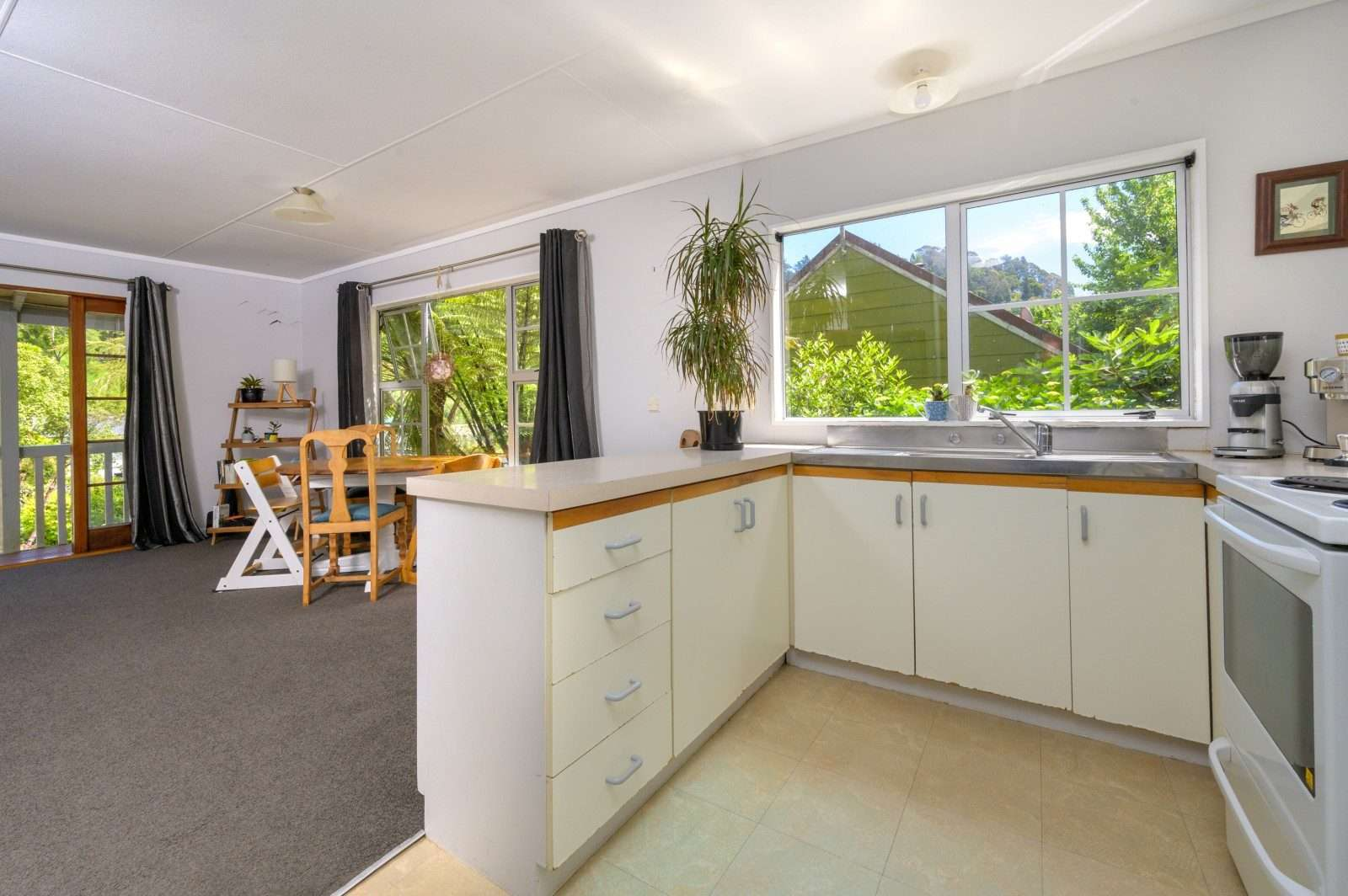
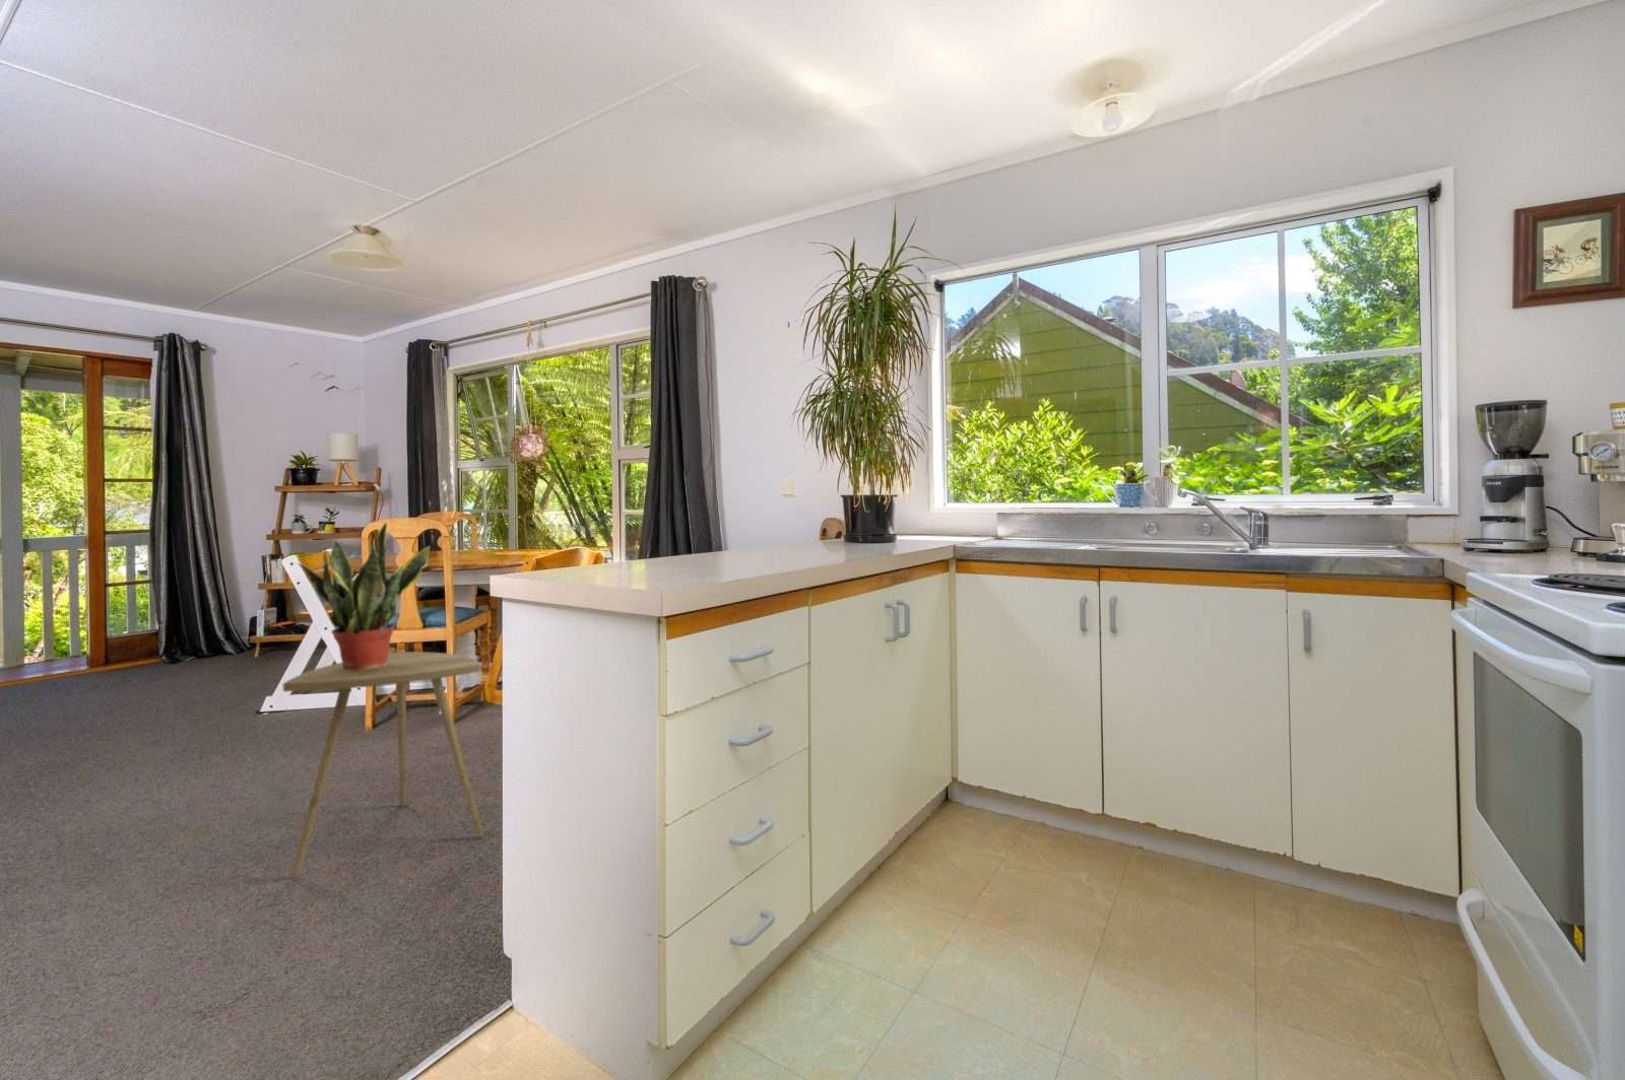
+ side table (398, 755)
+ potted plant (370, 593)
